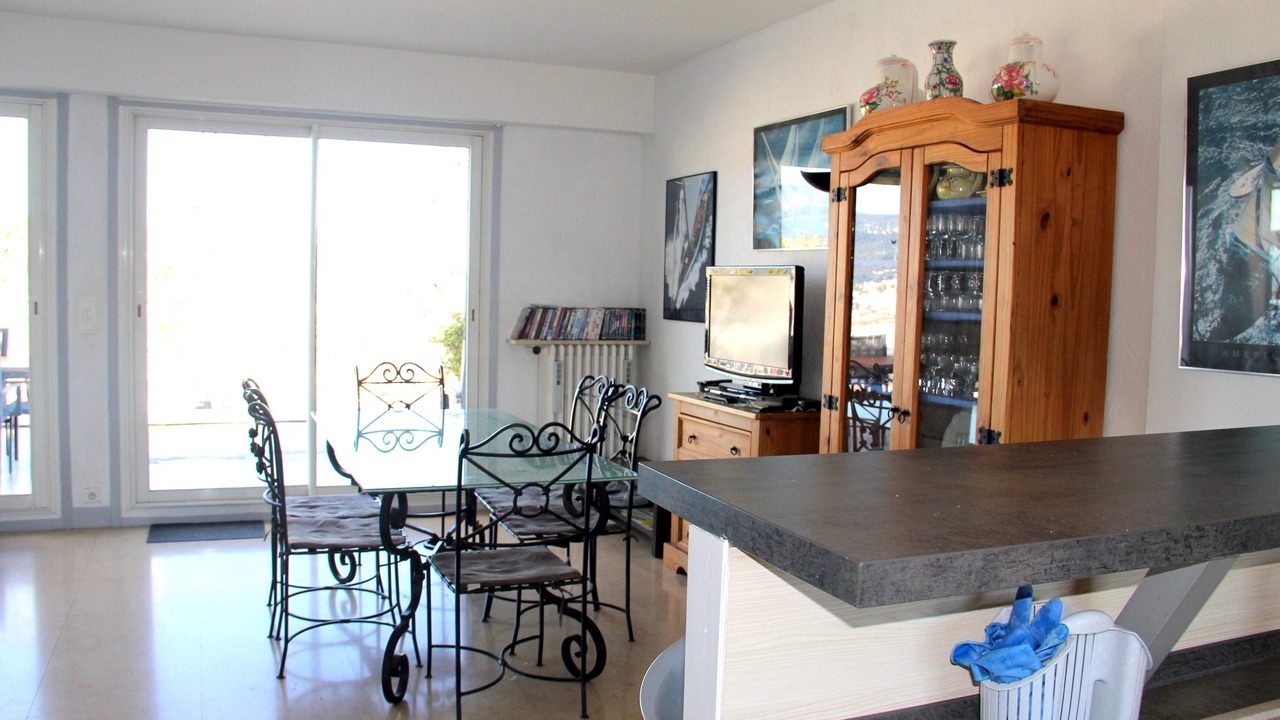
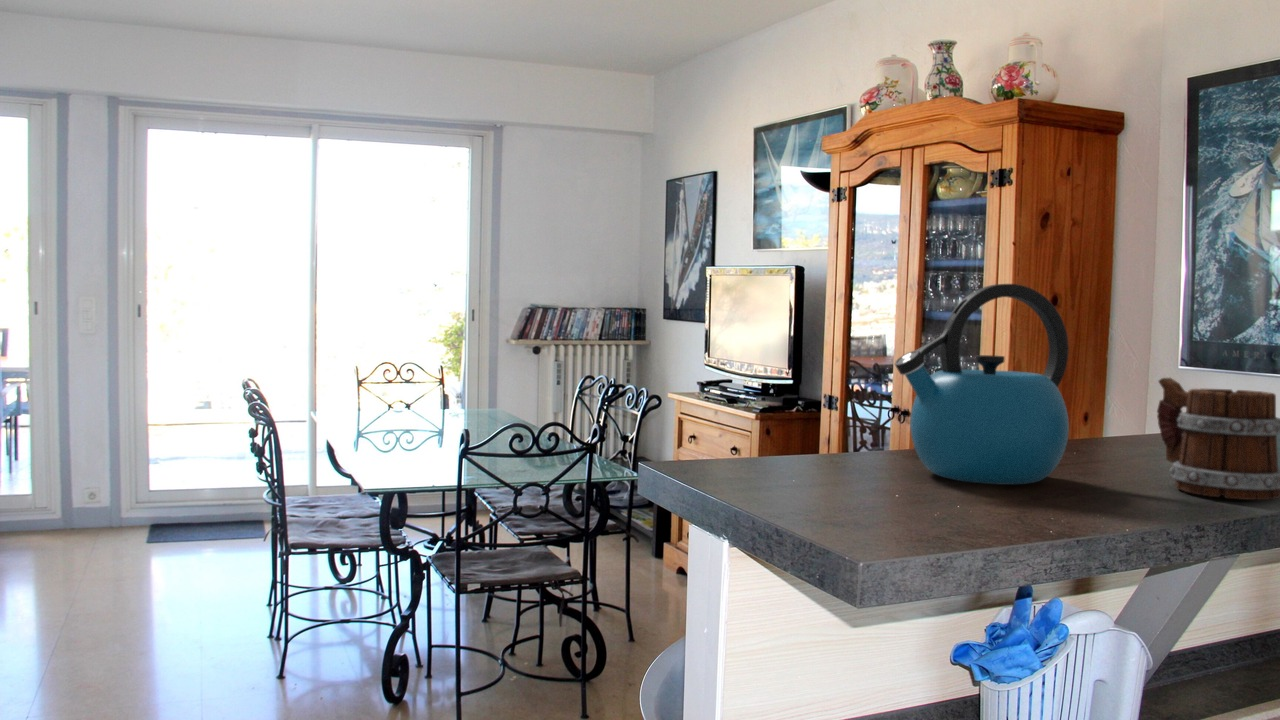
+ kettle (981, 380)
+ mug (1215, 435)
